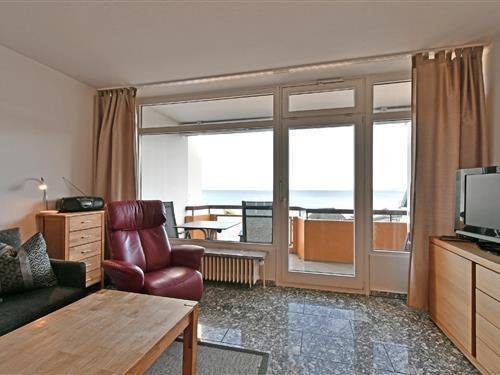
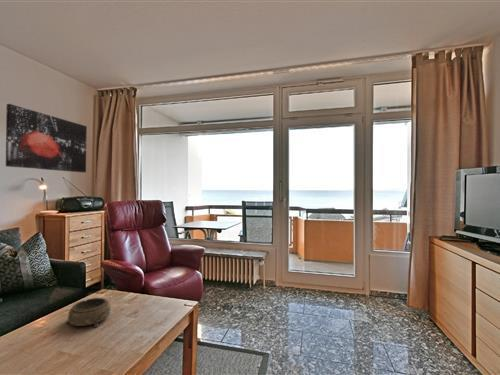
+ wall art (52, 143)
+ decorative bowl (90, 312)
